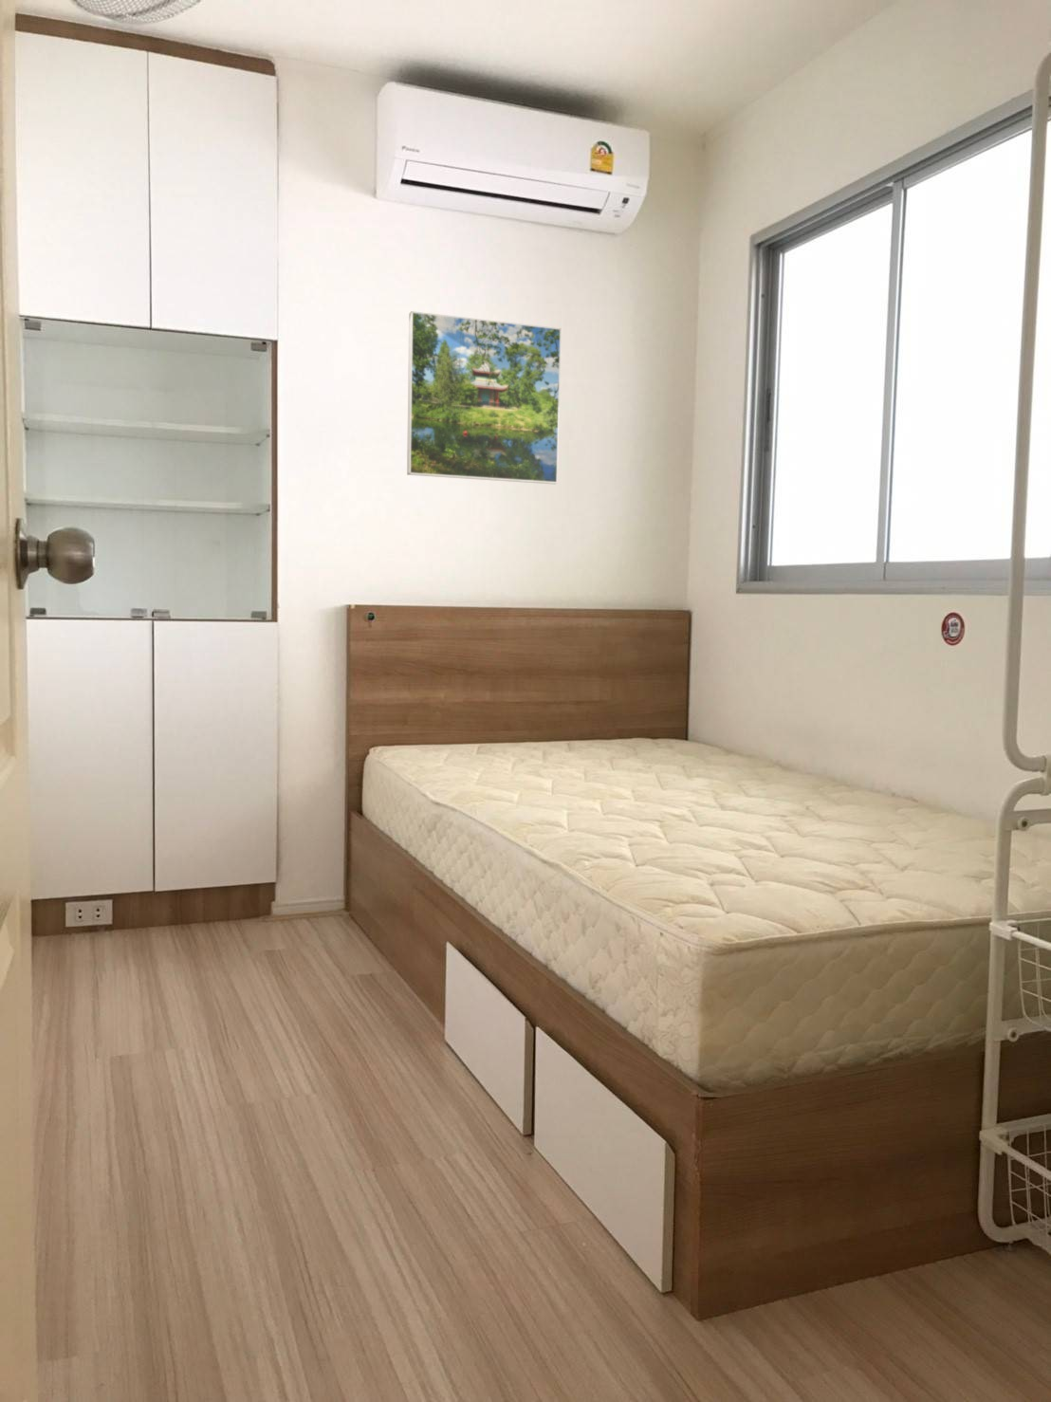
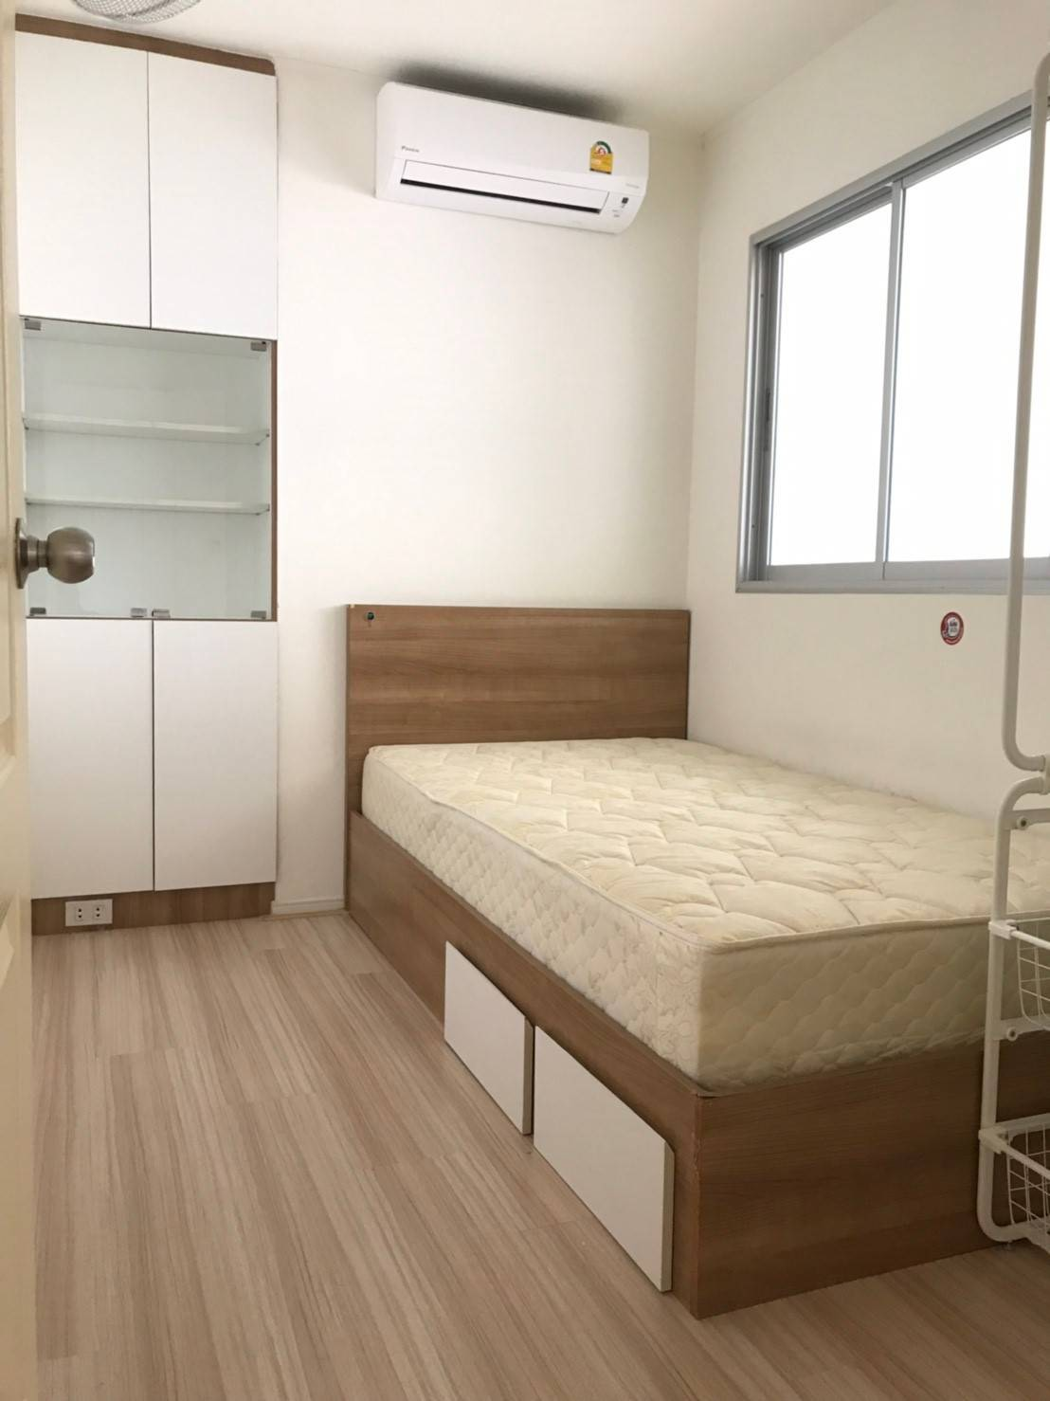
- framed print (485, 401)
